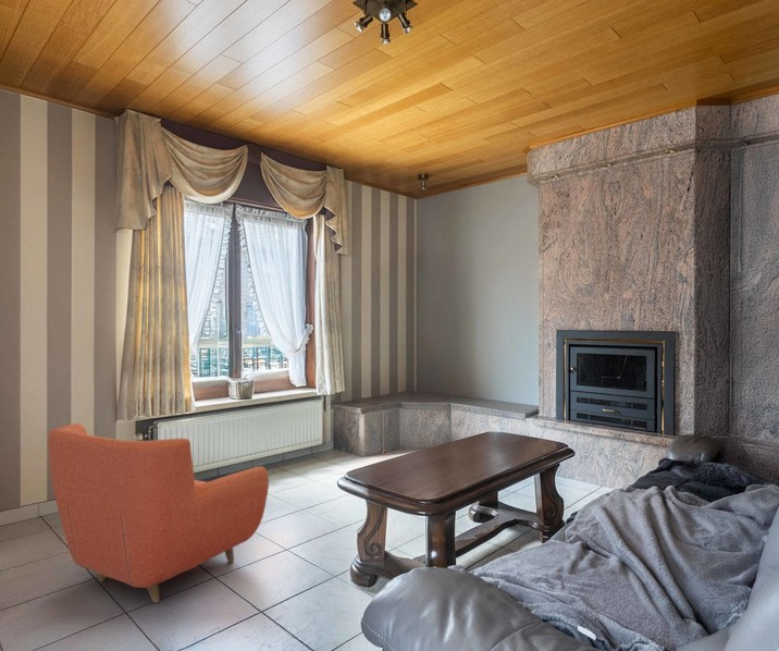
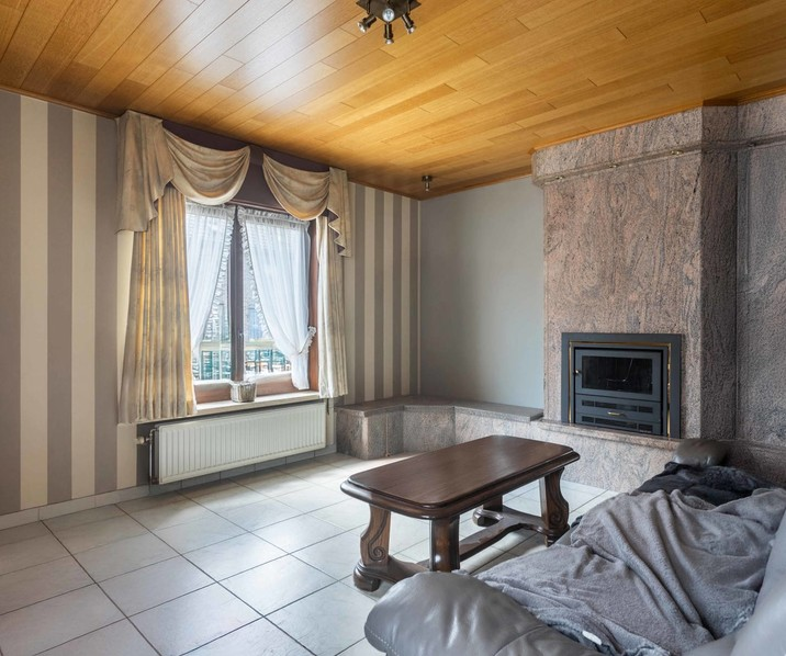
- armchair (159, 498)
